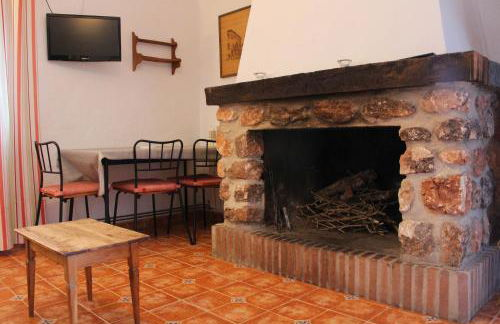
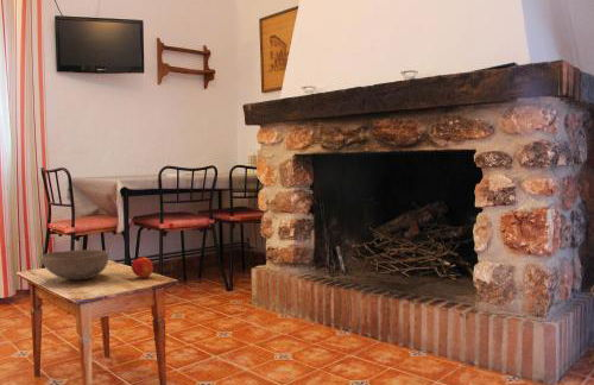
+ peach (143, 266)
+ bowl (76, 266)
